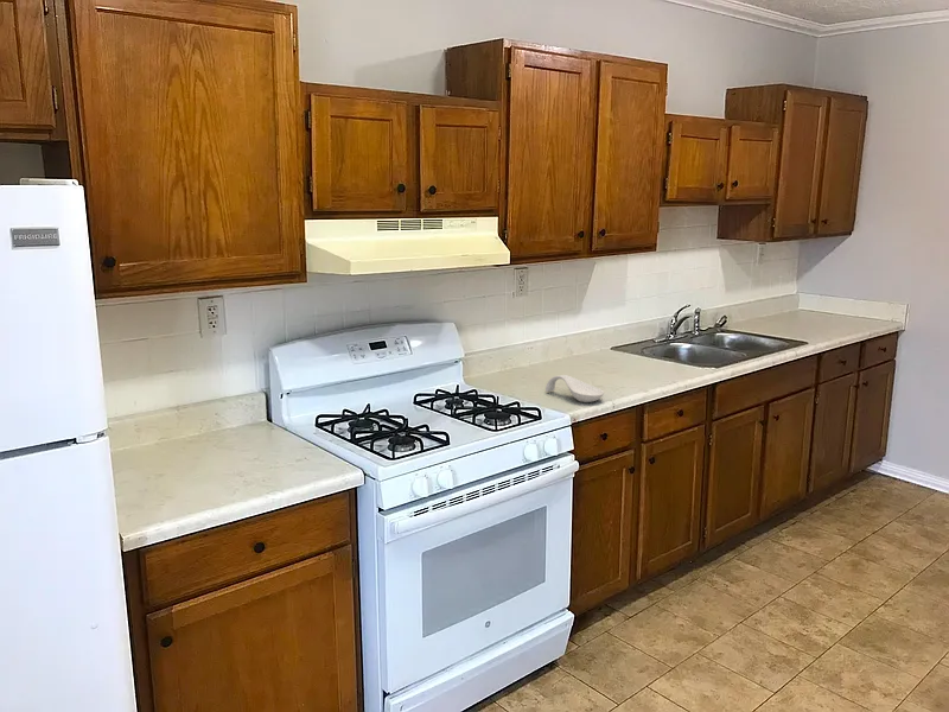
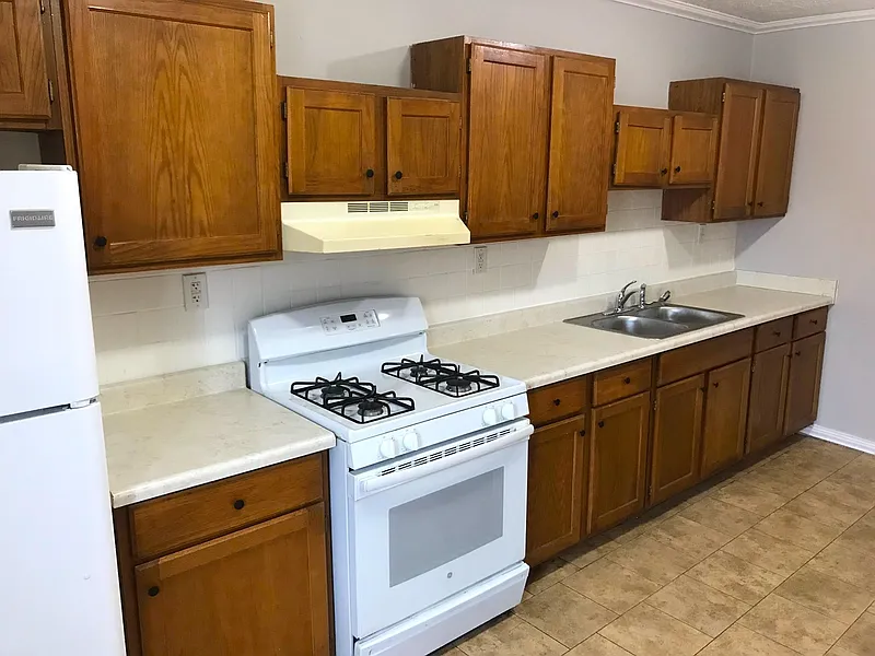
- spoon rest (573, 387)
